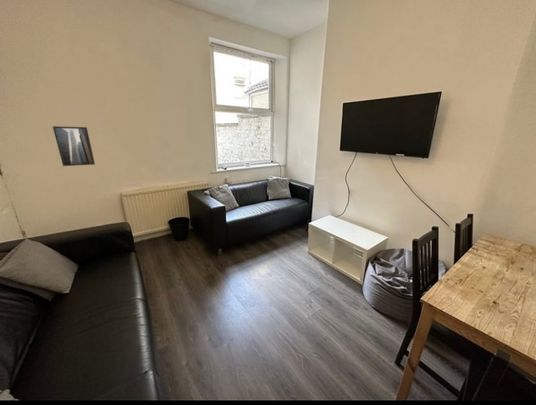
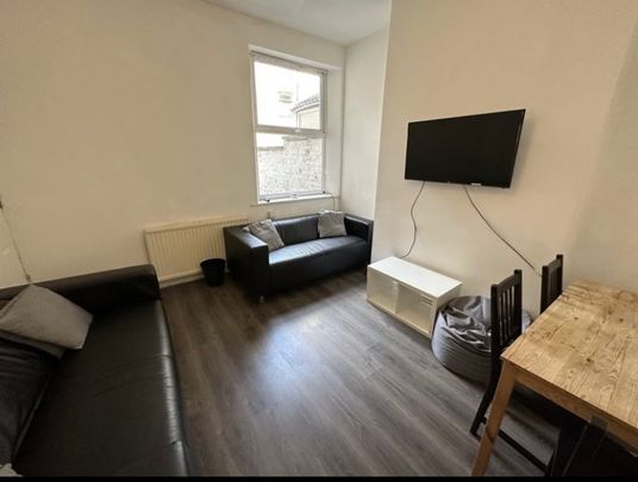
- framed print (75, 146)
